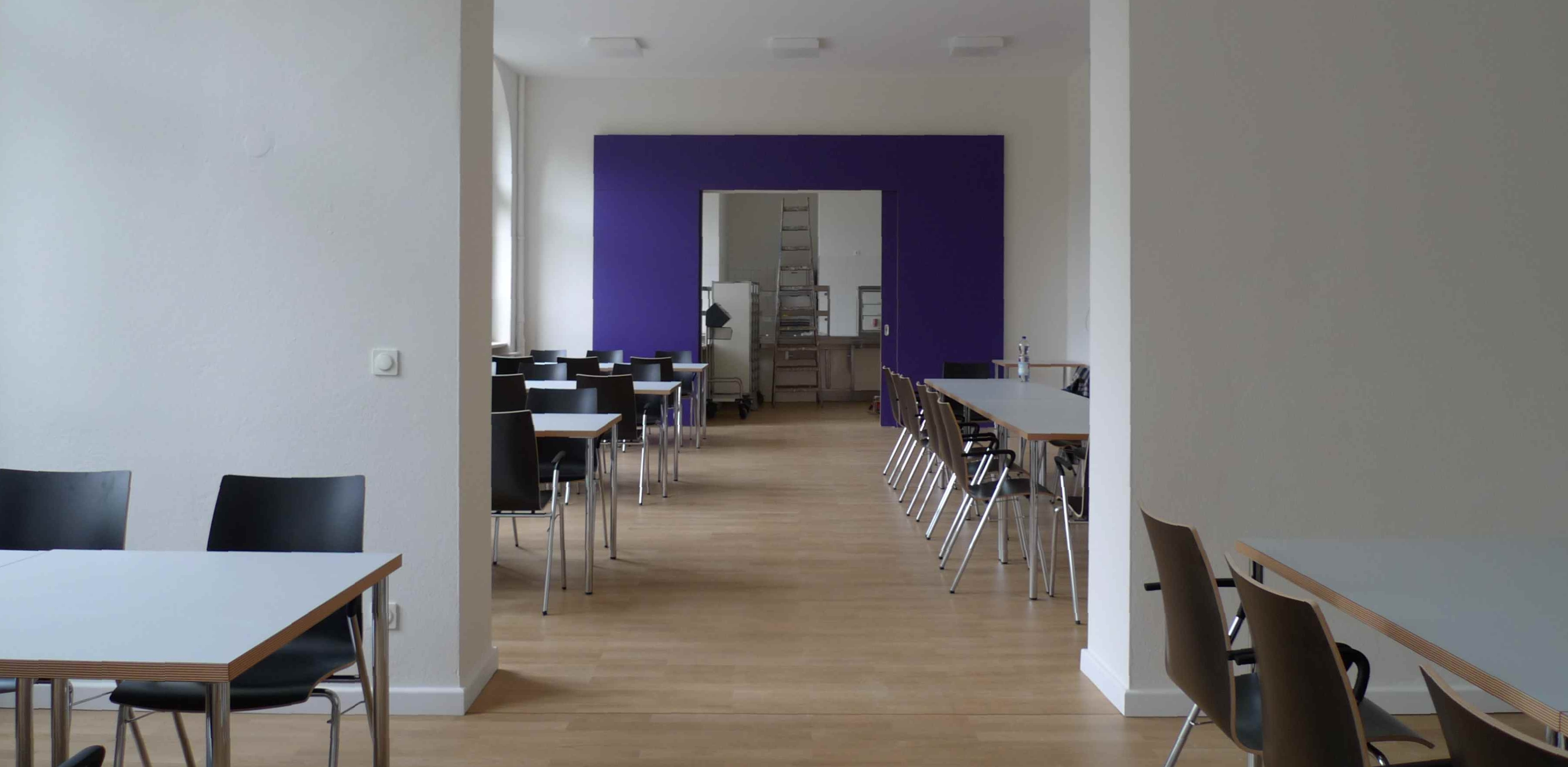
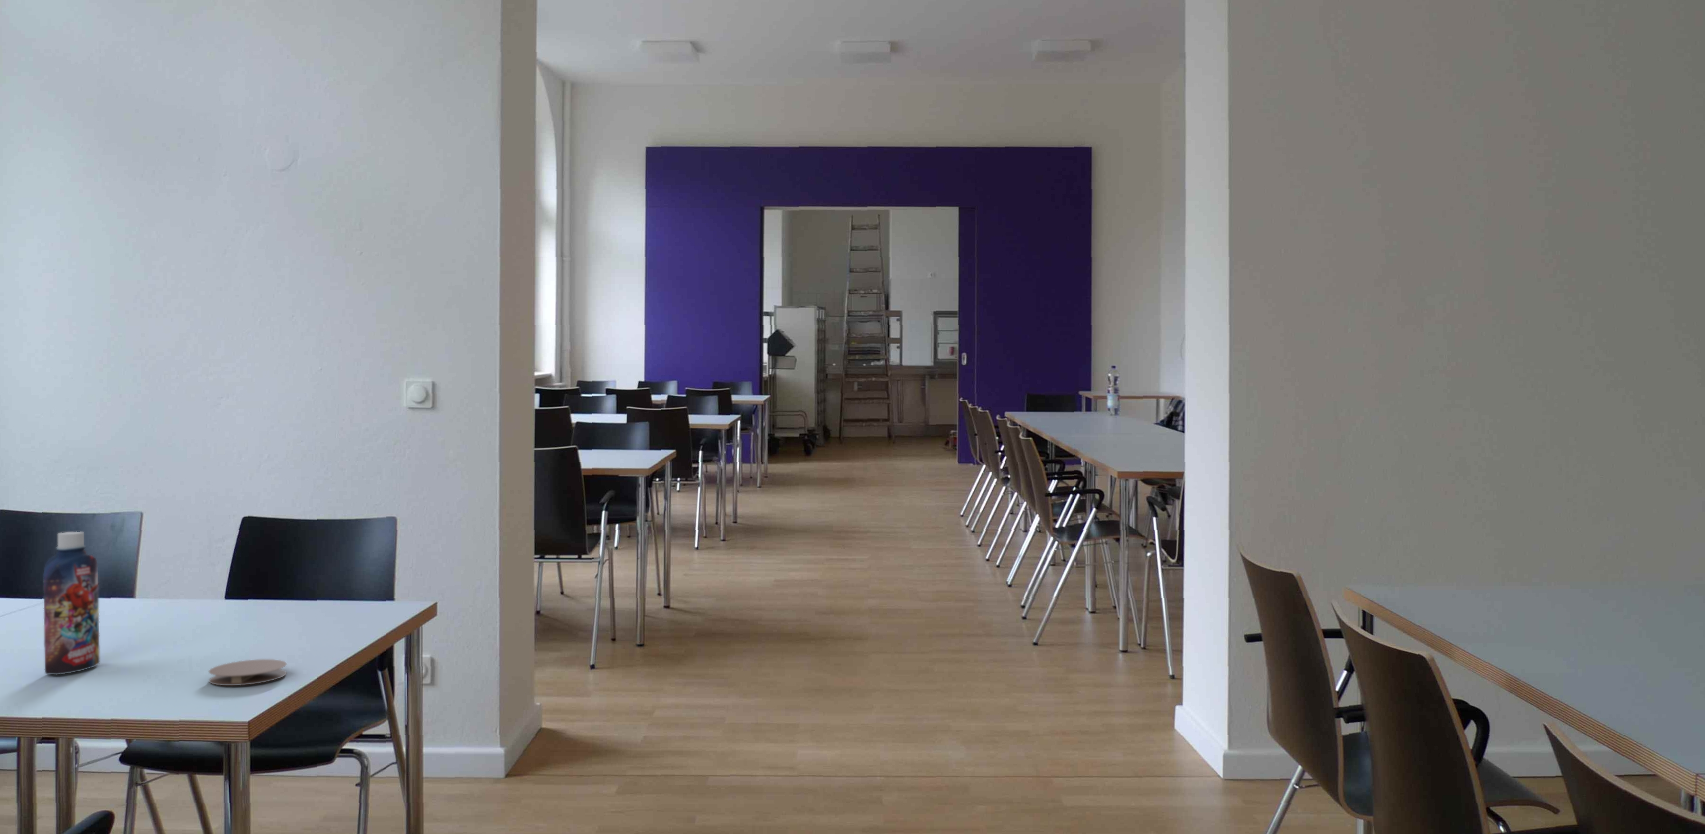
+ coaster (248, 672)
+ bottle (72, 601)
